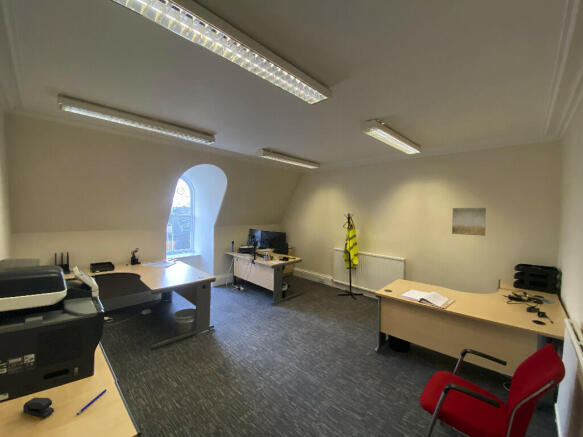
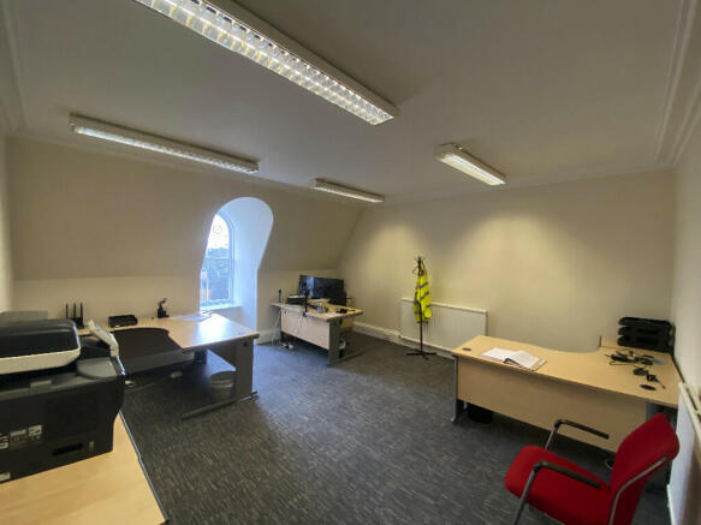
- stapler (38, 405)
- pen (92, 401)
- wall art (468, 221)
